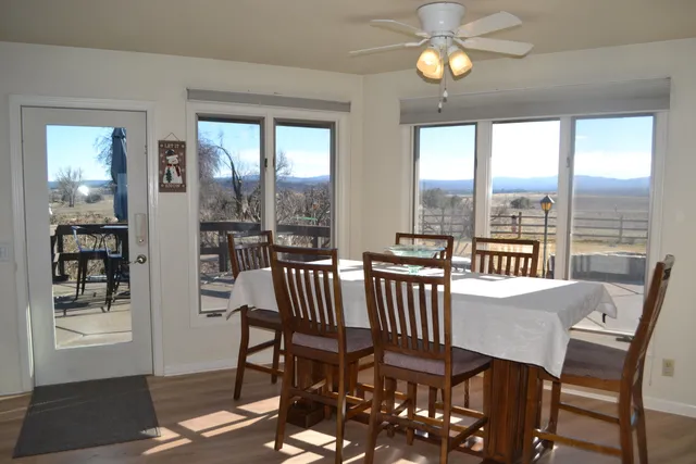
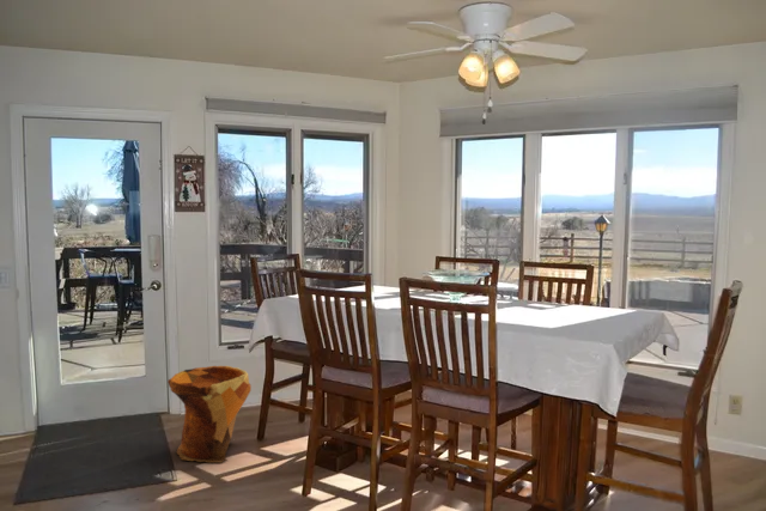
+ woven basket (208, 410)
